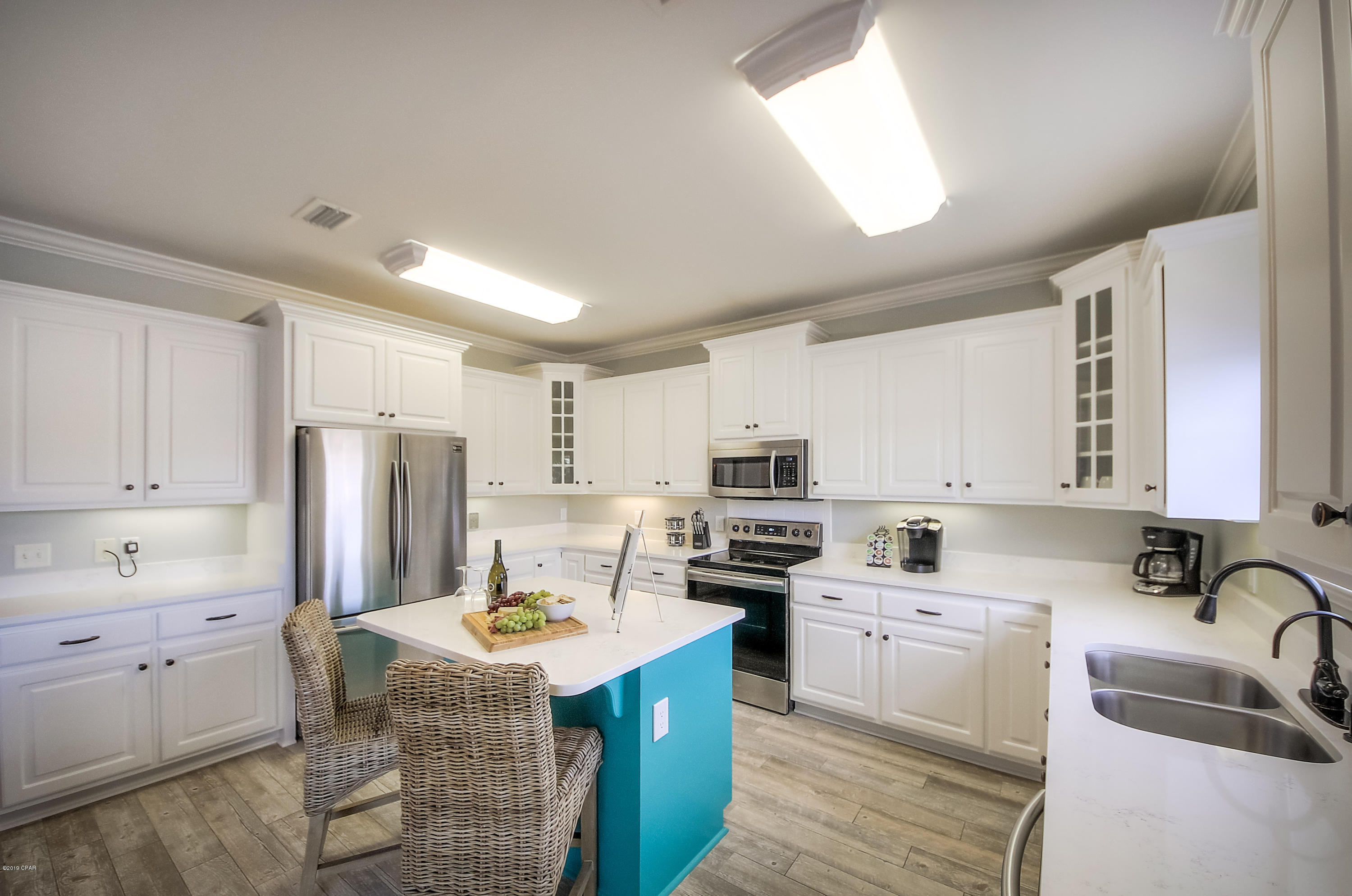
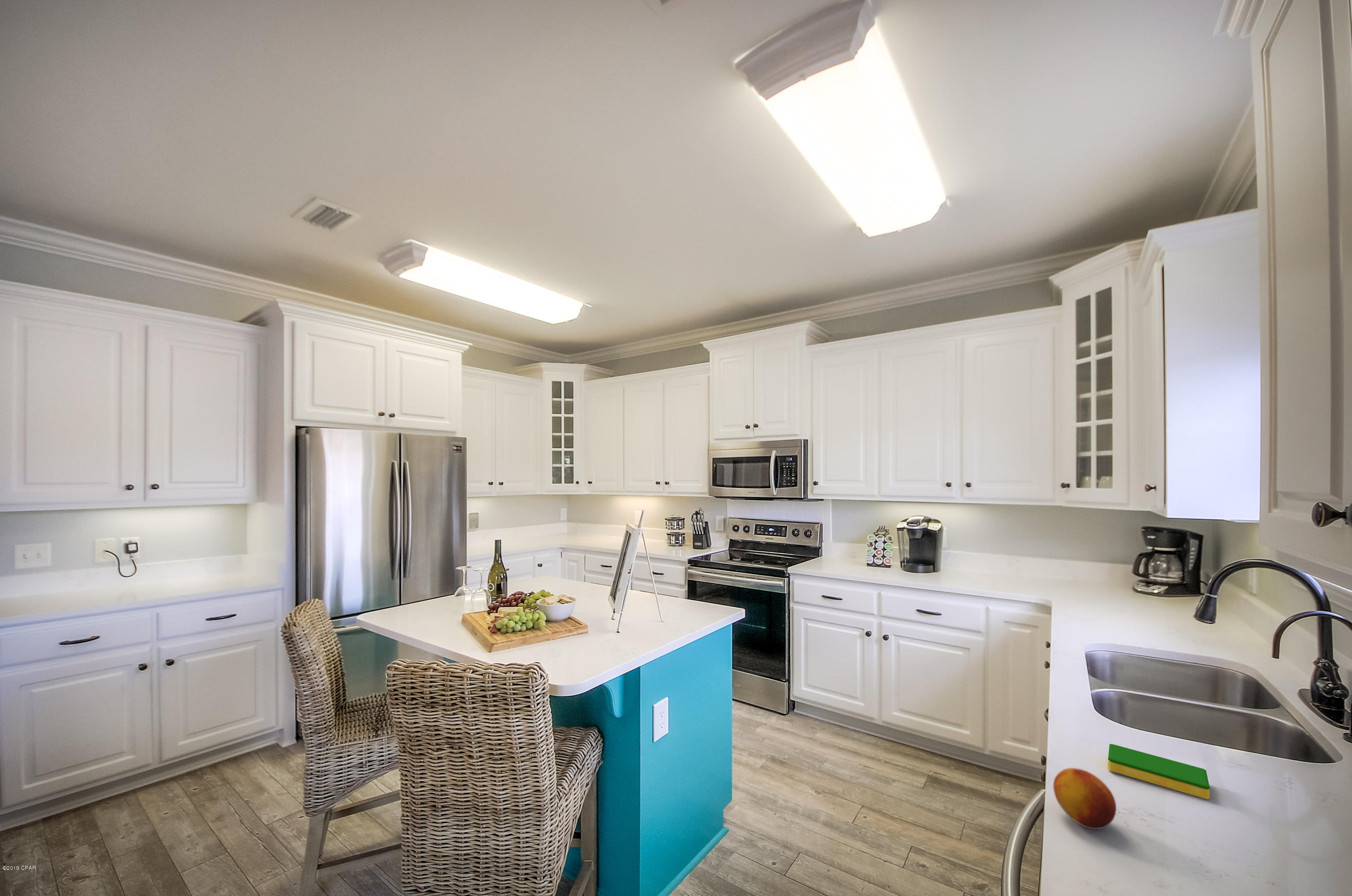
+ fruit (1084, 796)
+ dish sponge (1156, 769)
